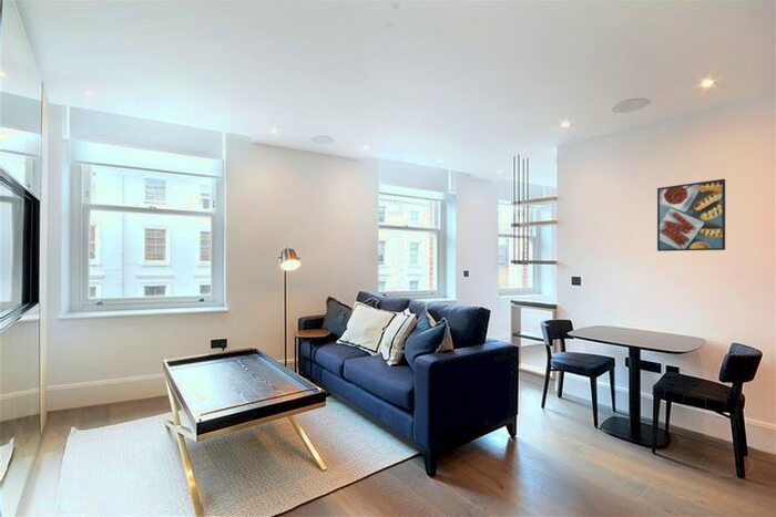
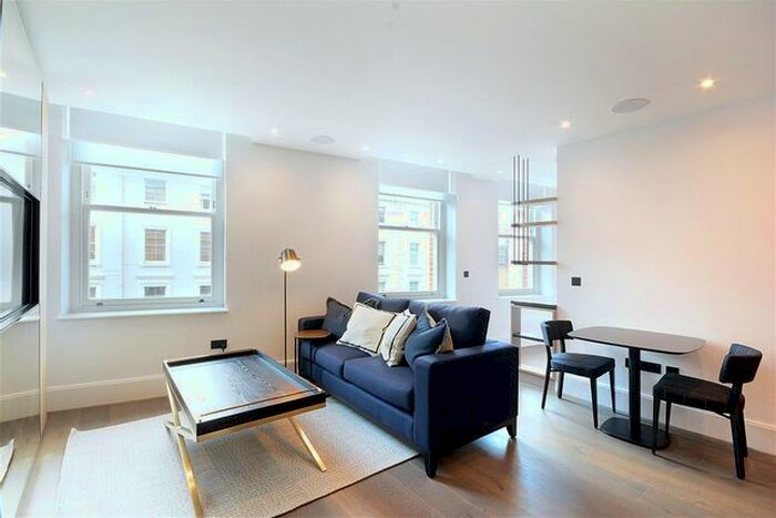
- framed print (688, 217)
